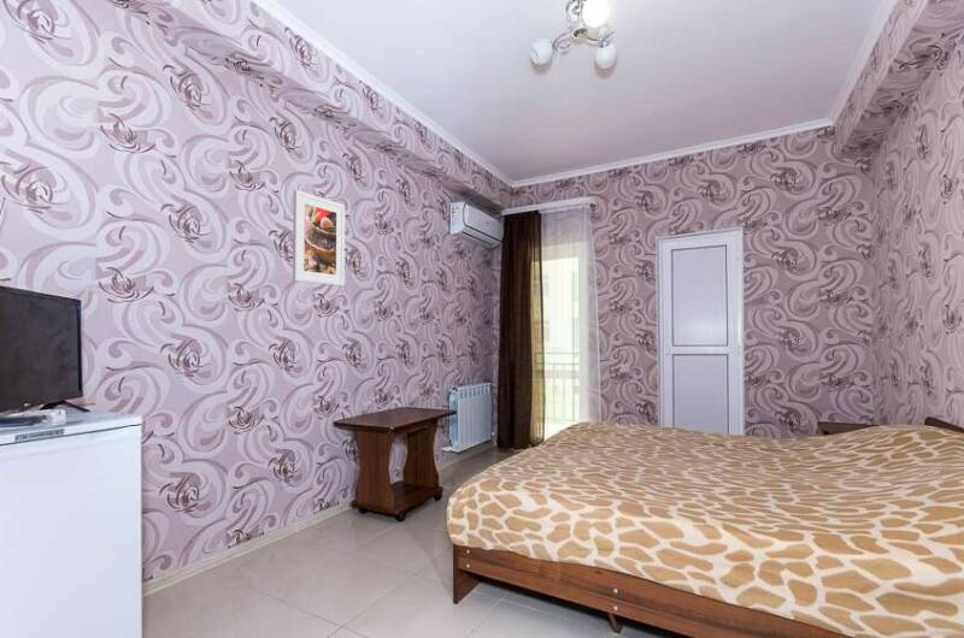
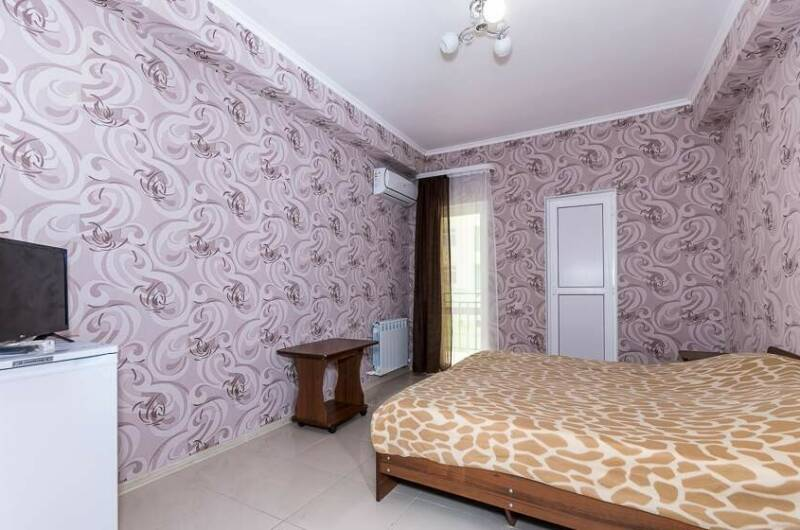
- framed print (319, 240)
